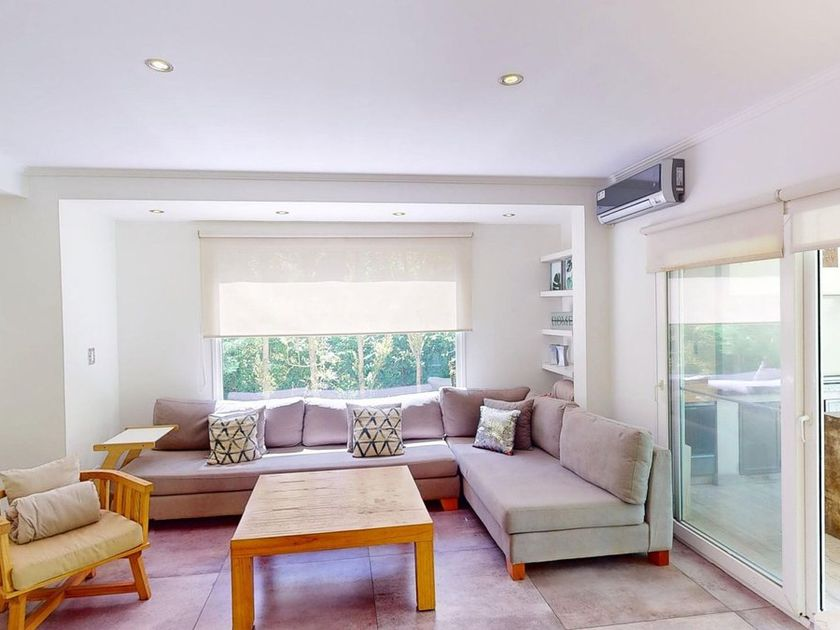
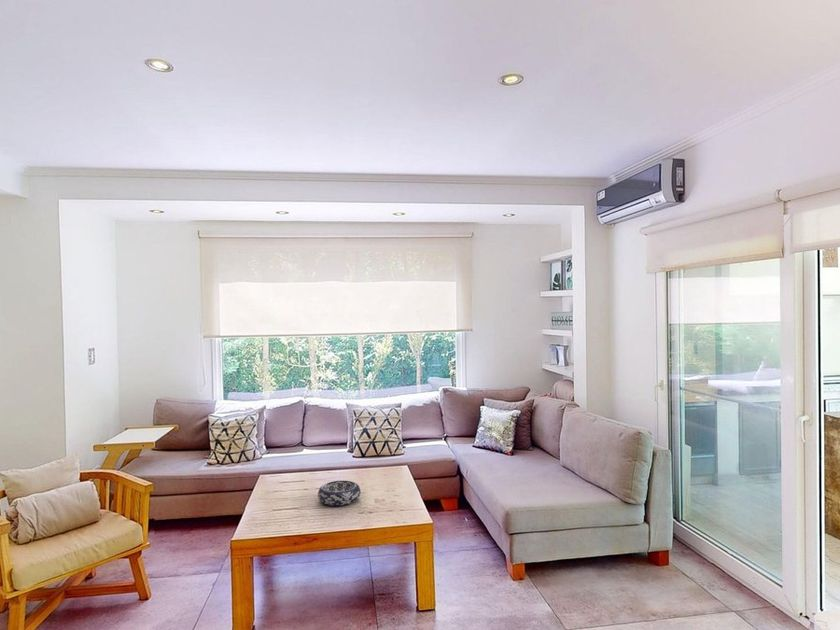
+ decorative bowl (339, 493)
